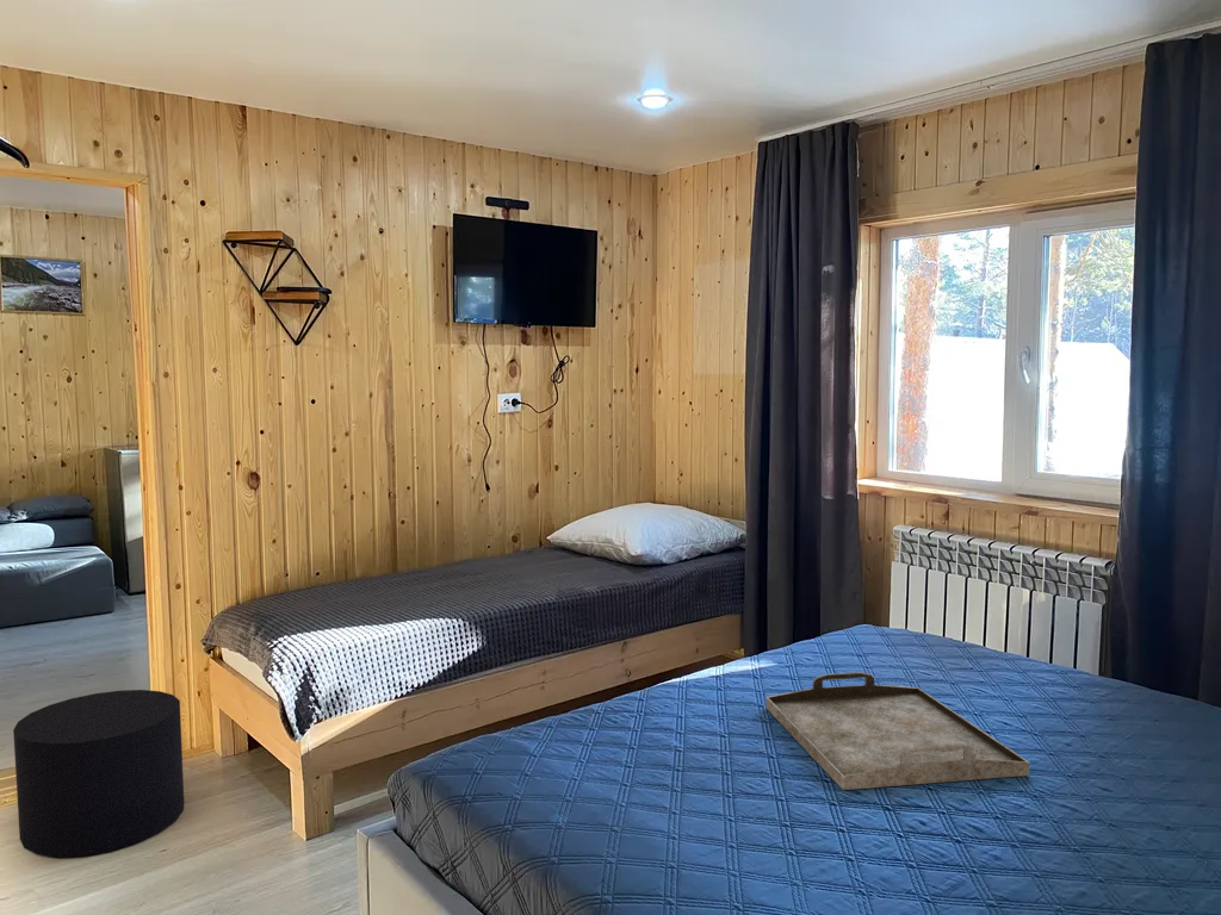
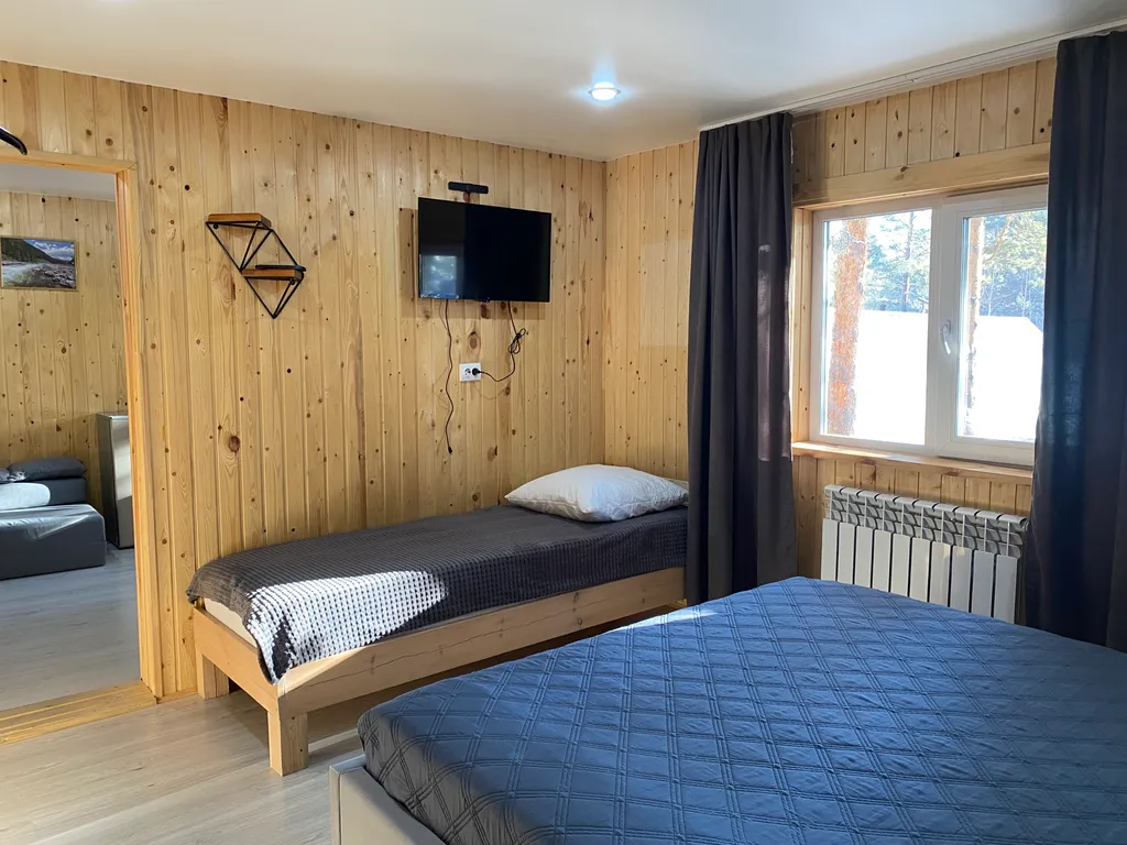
- stool (103, 766)
- serving tray (885, 721)
